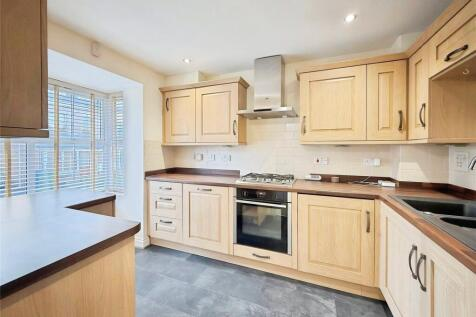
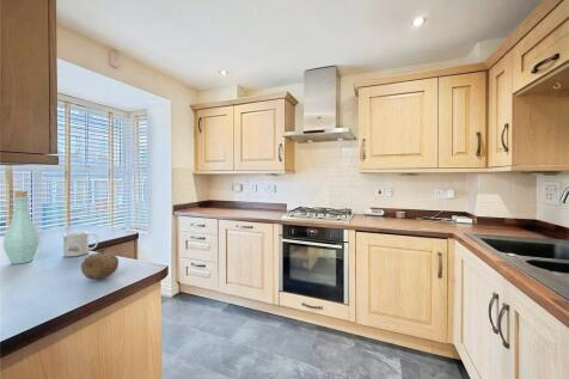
+ mug (81, 243)
+ fruit (100, 263)
+ bottle (22, 226)
